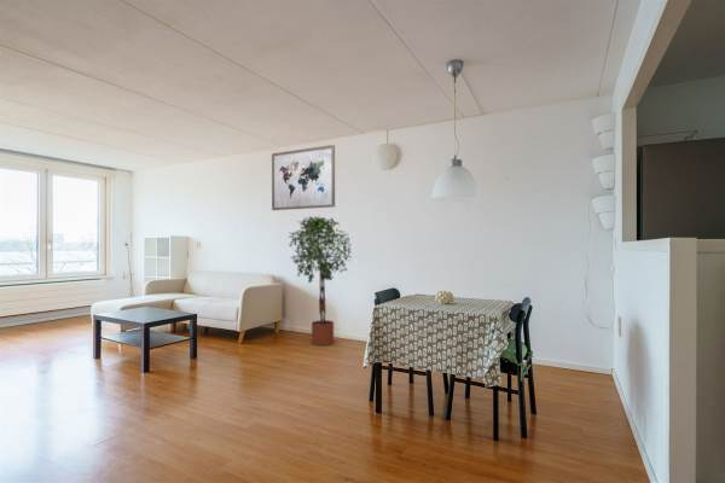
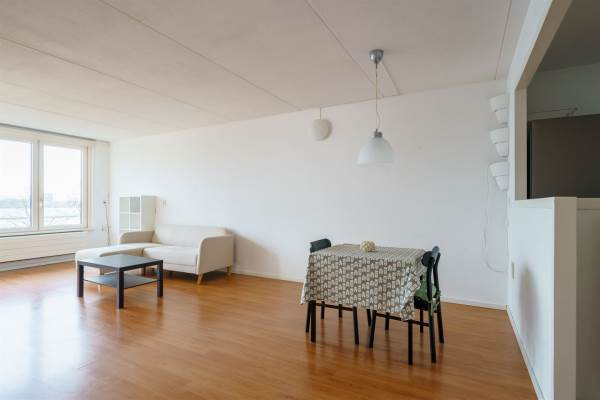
- wall art (301, 179)
- potted tree (313, 278)
